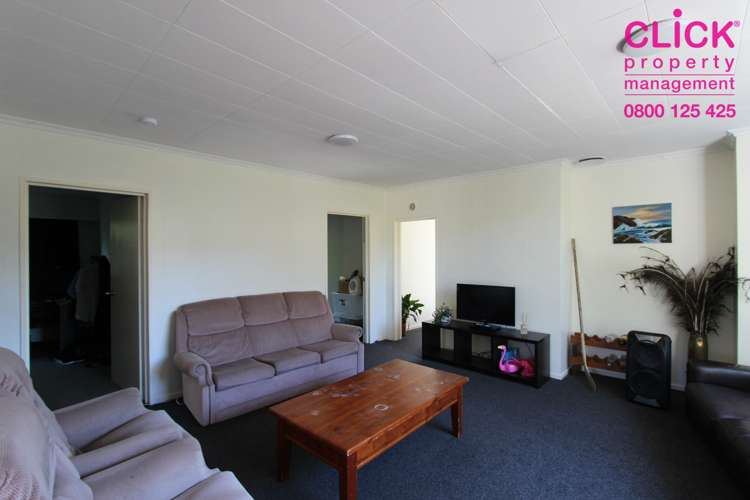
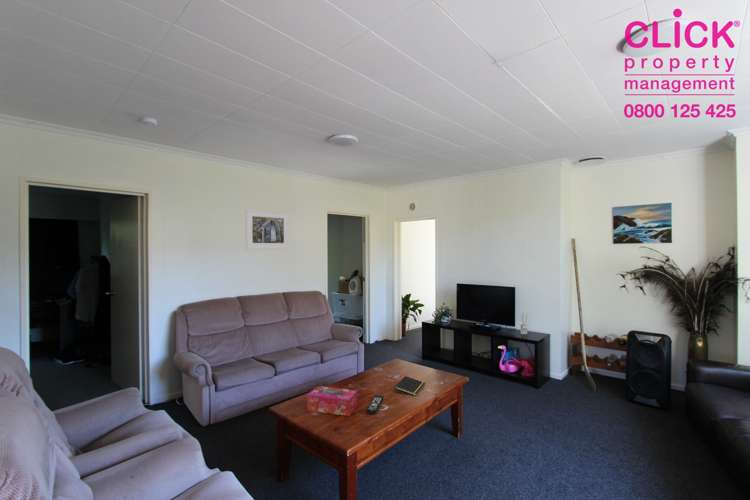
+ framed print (268, 230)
+ tissue box (332, 400)
+ notepad (410, 385)
+ remote control (375, 404)
